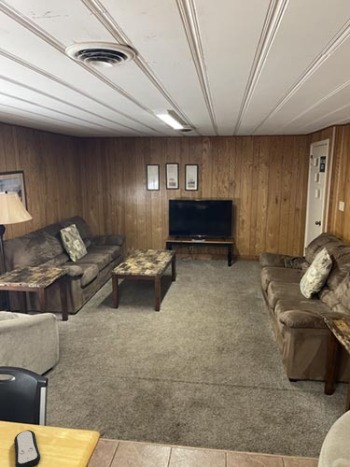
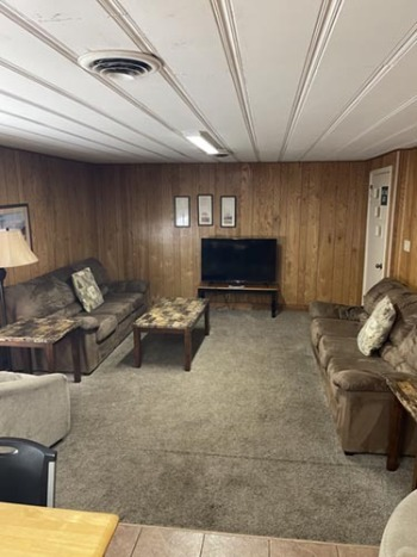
- remote control (26, 448)
